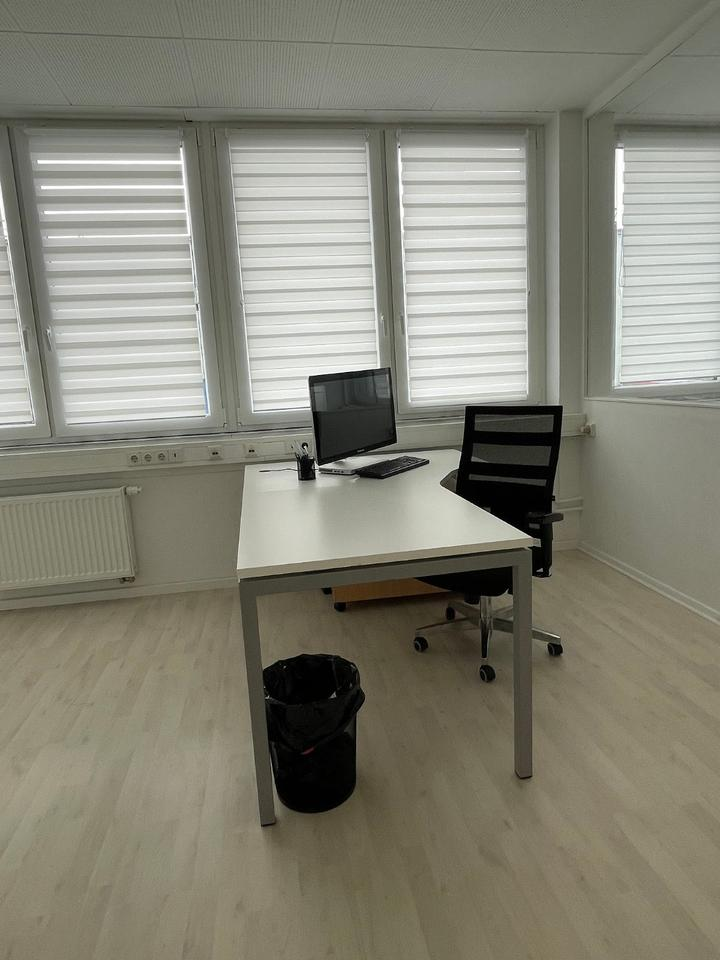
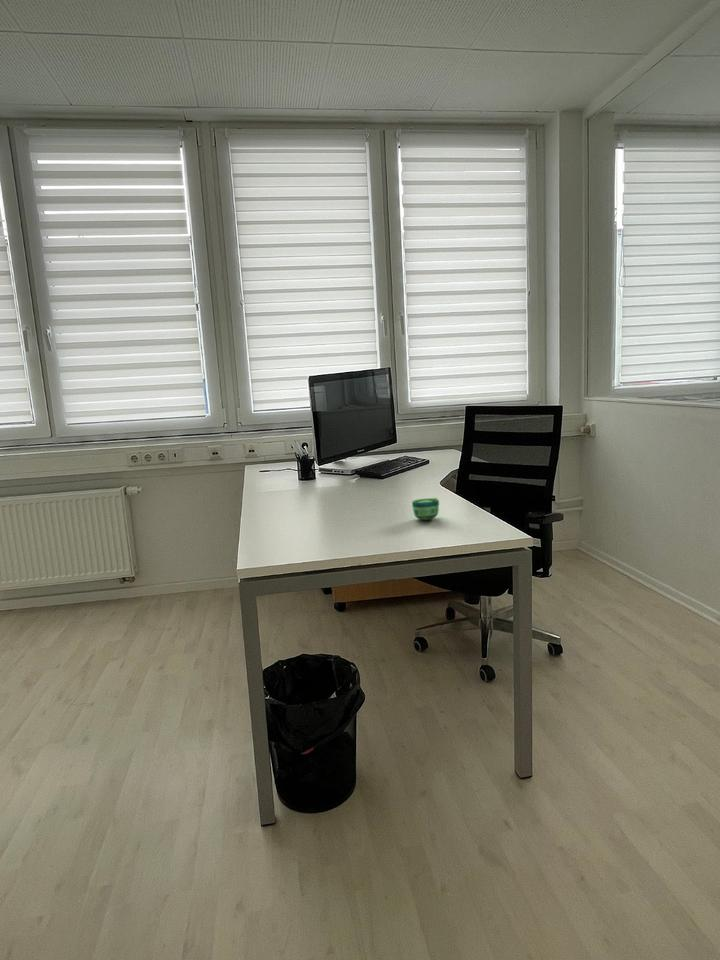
+ cup (427, 508)
